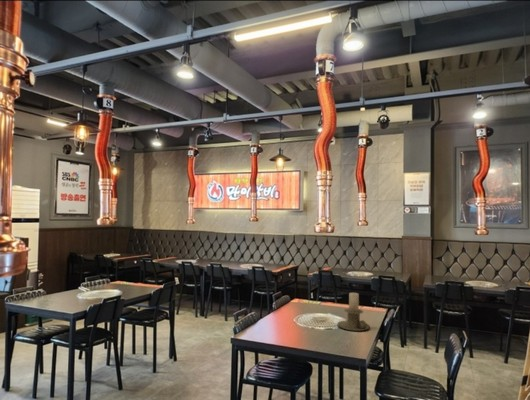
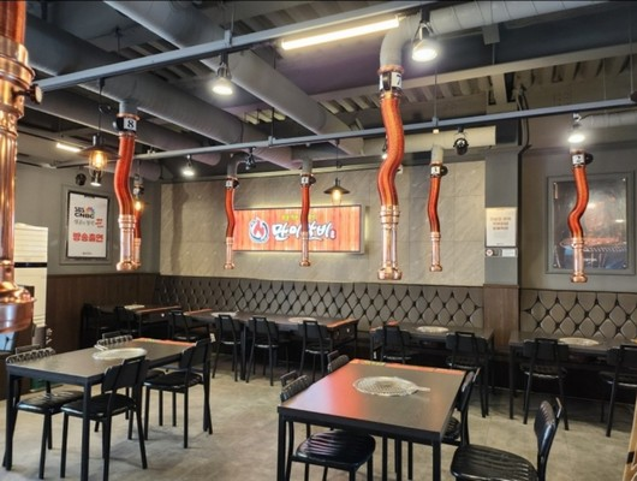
- candle holder (353, 310)
